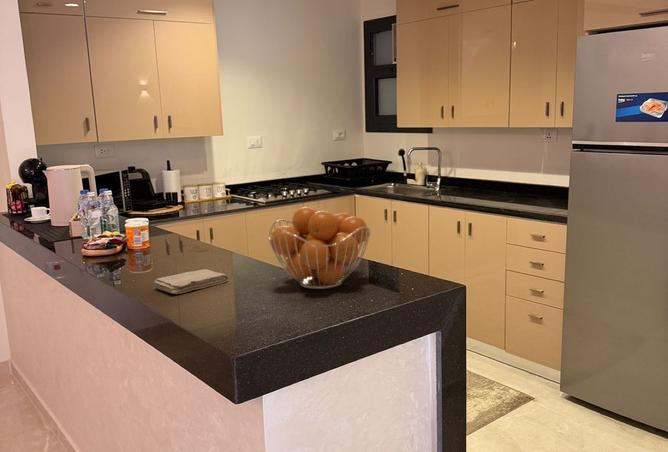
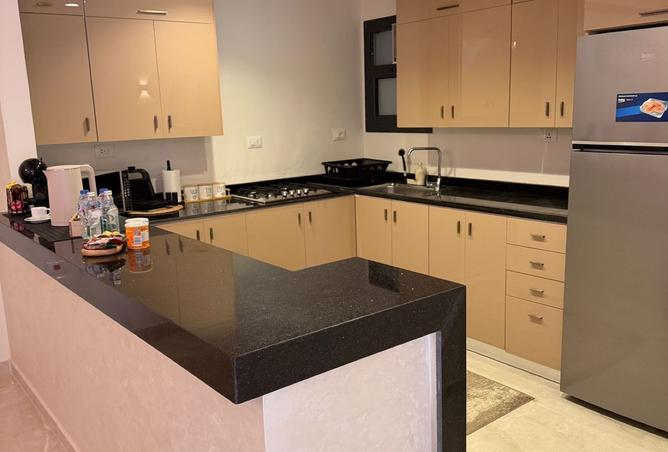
- fruit basket (319, 246)
- washcloth (190, 280)
